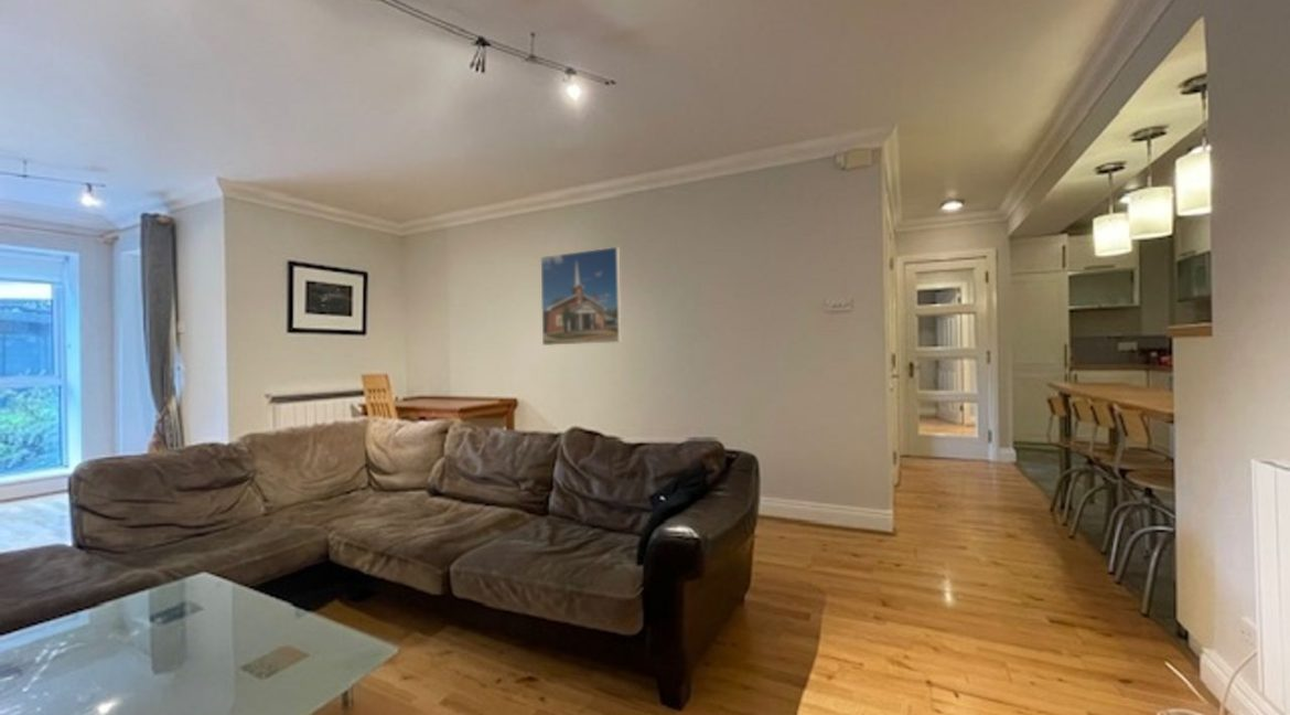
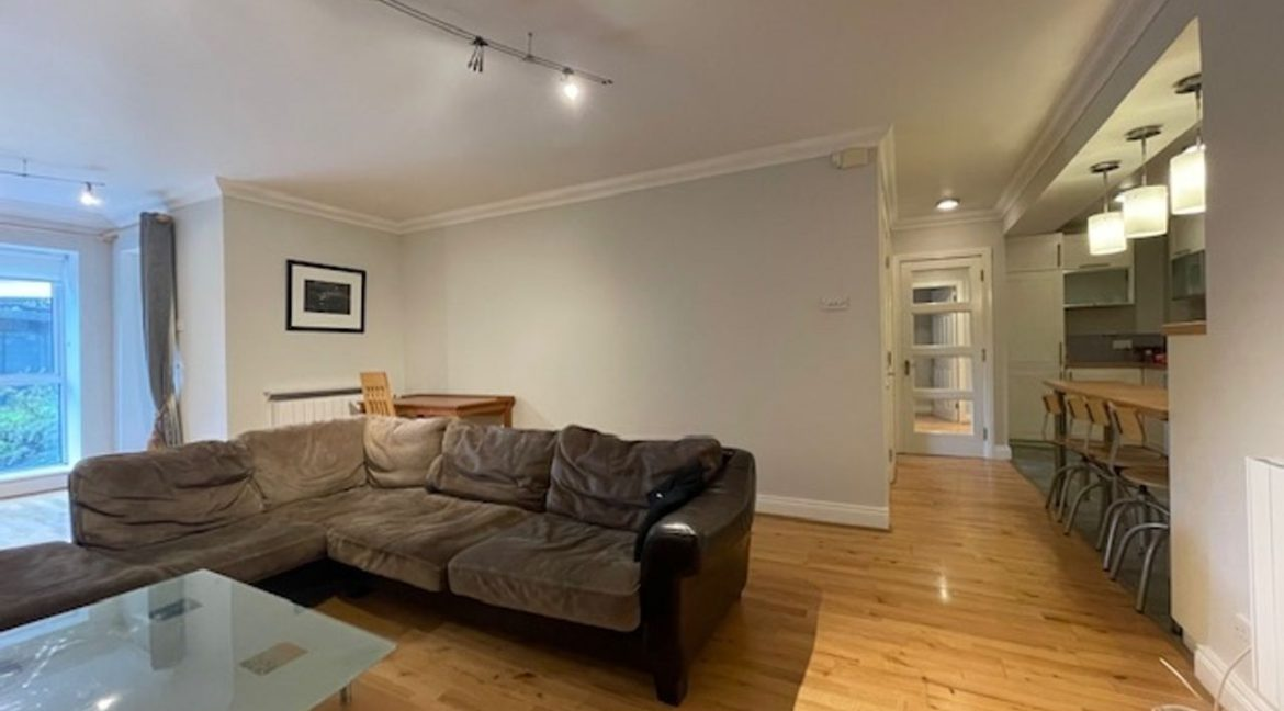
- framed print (579, 298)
